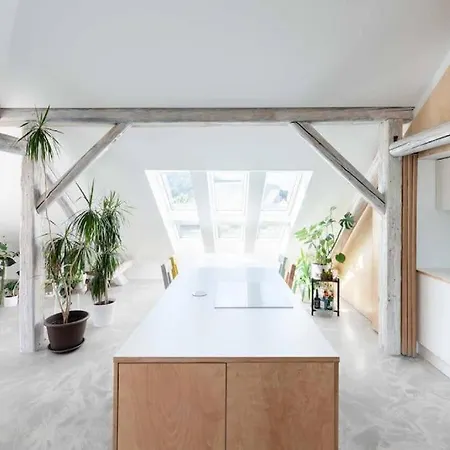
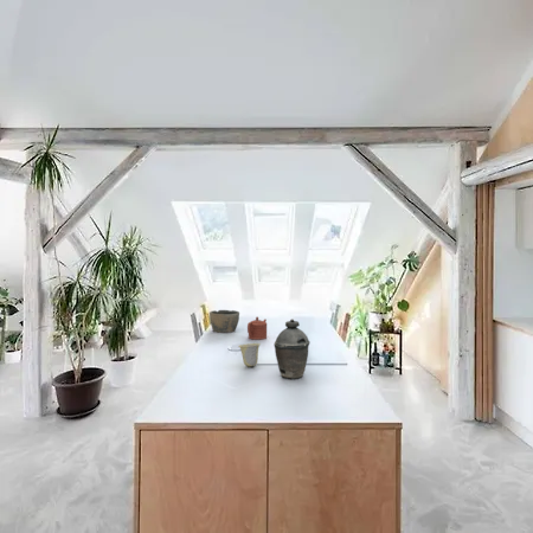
+ cup (249, 354)
+ bowl (224, 321)
+ teapot (257, 327)
+ kettle (291, 347)
